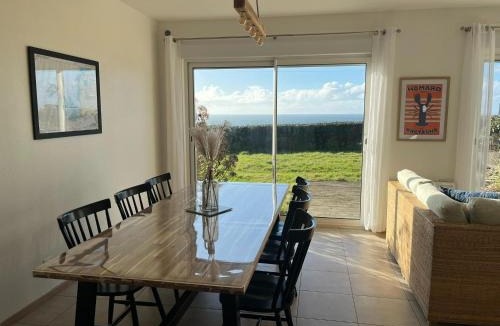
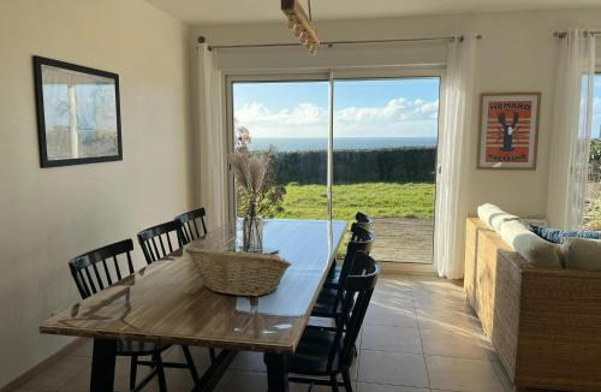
+ fruit basket (238, 265)
